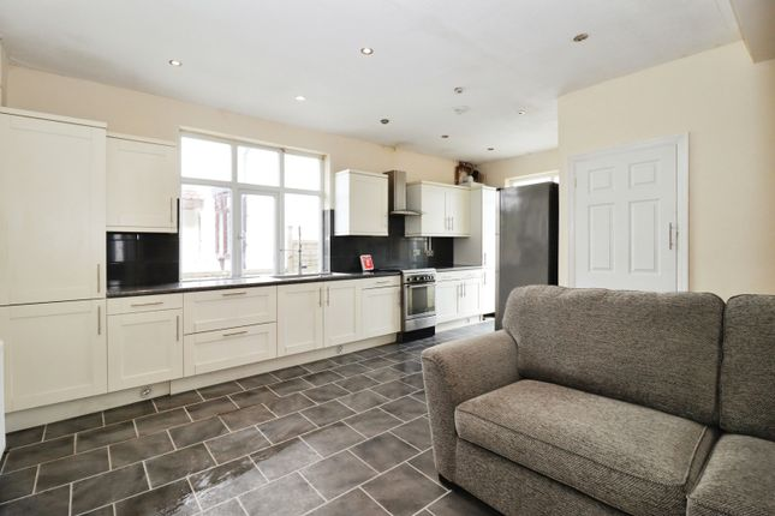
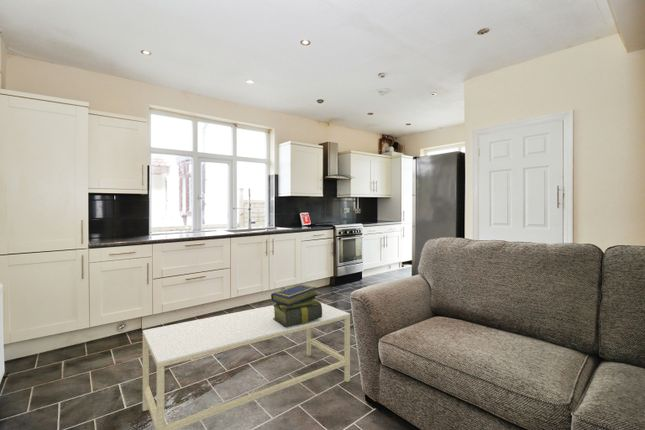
+ coffee table (250, 343)
+ stack of books (296, 304)
